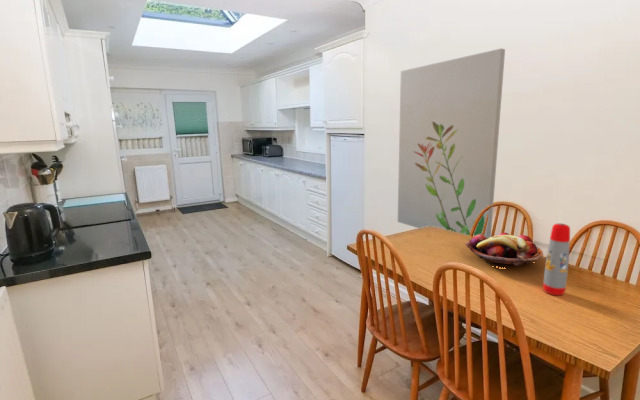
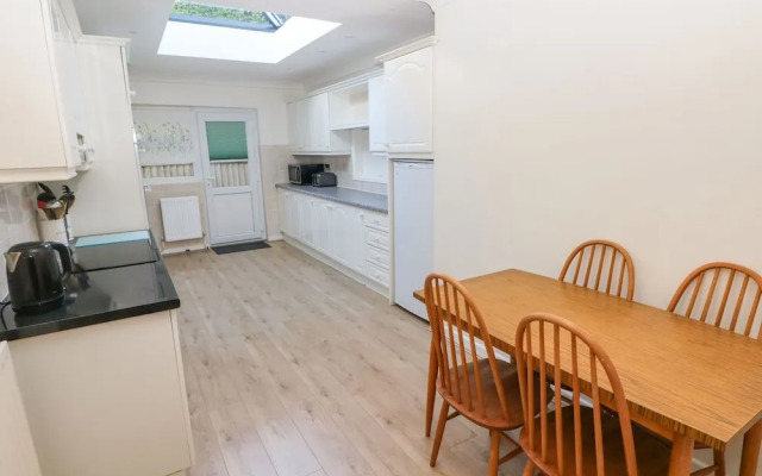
- wall art (441, 151)
- water bottle (557, 258)
- fruit basket (504, 247)
